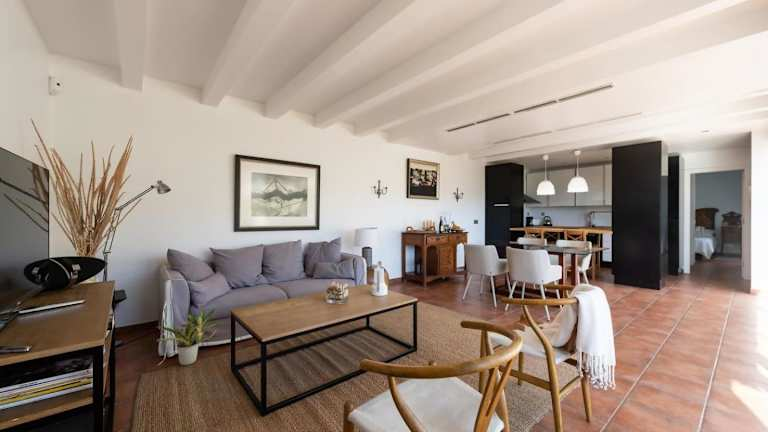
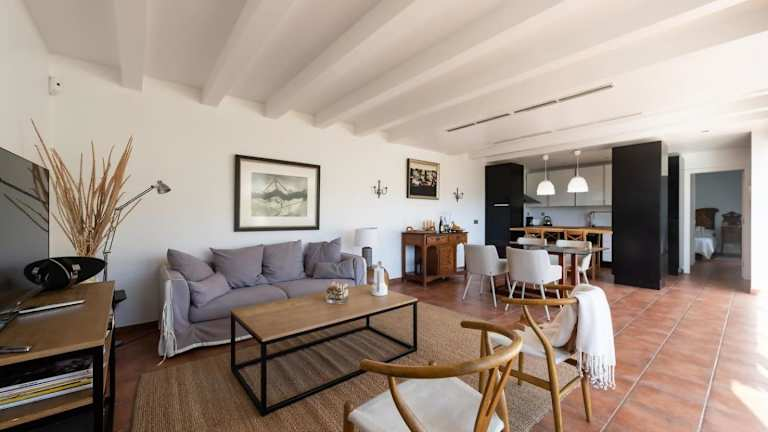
- potted plant (192, 336)
